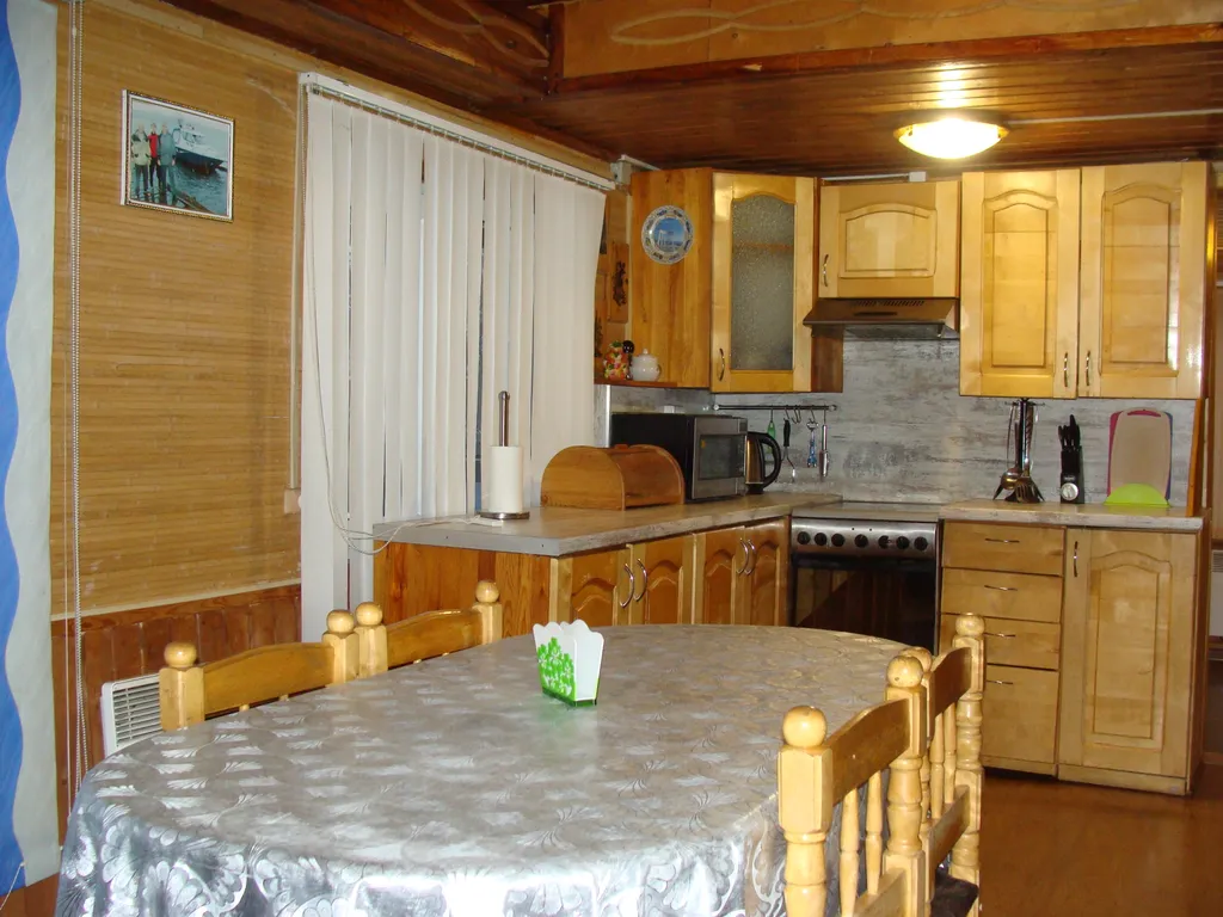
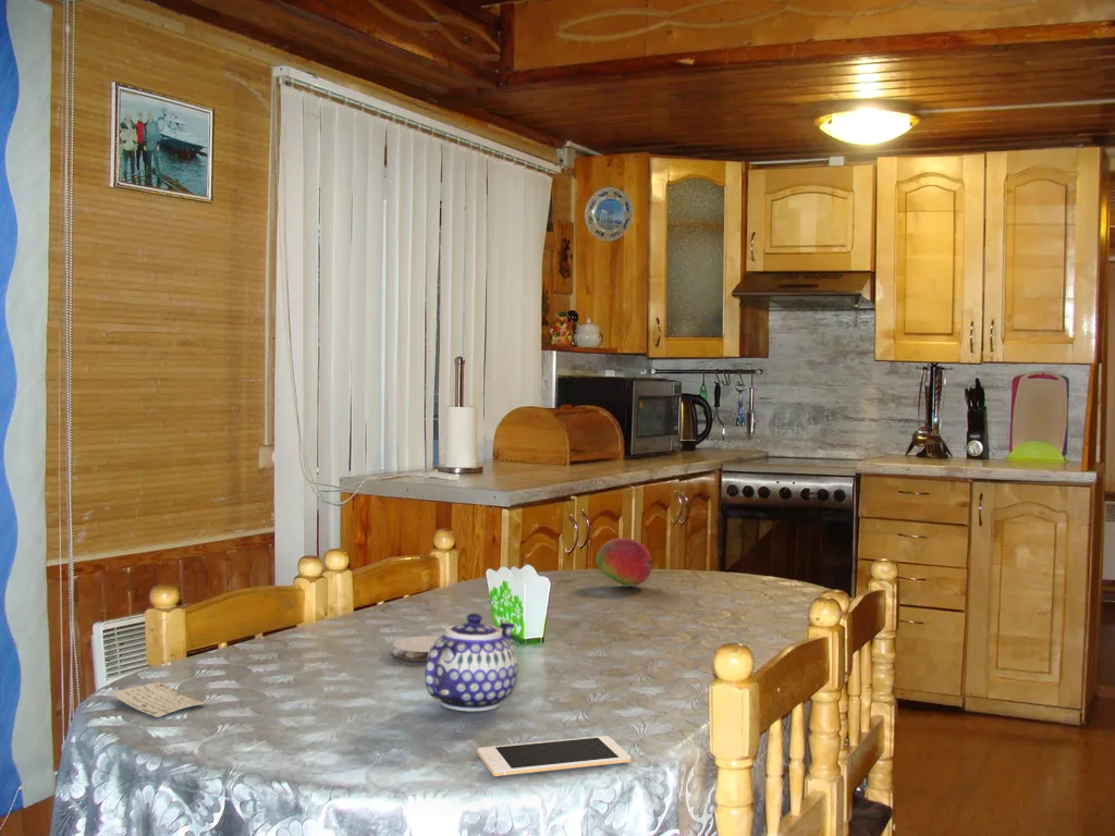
+ teapot (473, 659)
+ cell phone (553, 754)
+ coaster (425, 648)
+ fruit (624, 561)
+ playing card (158, 698)
